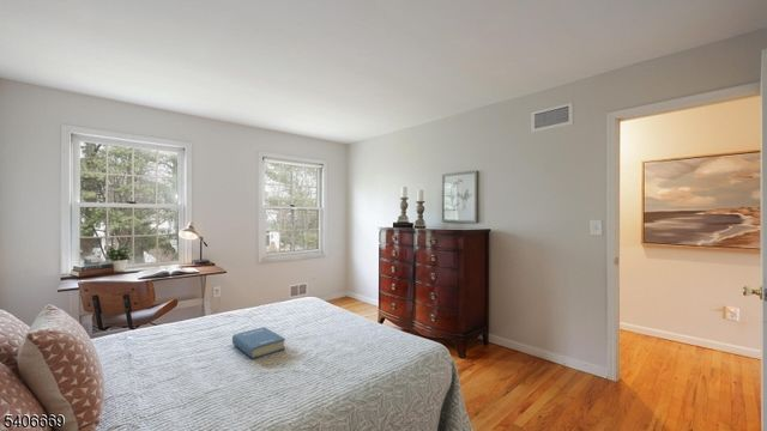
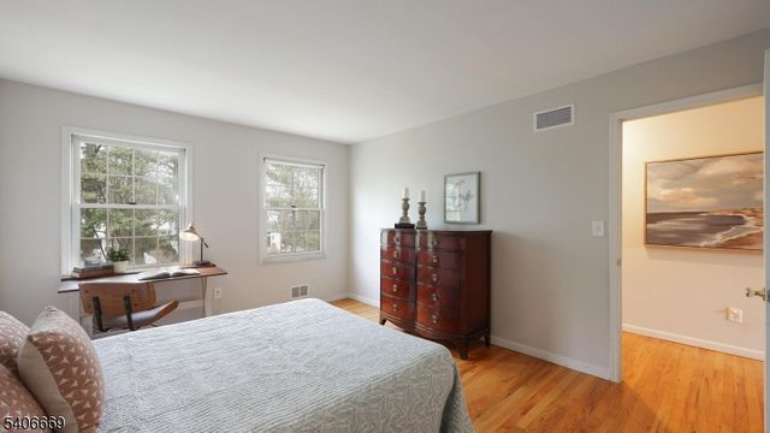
- hardback book (258, 341)
